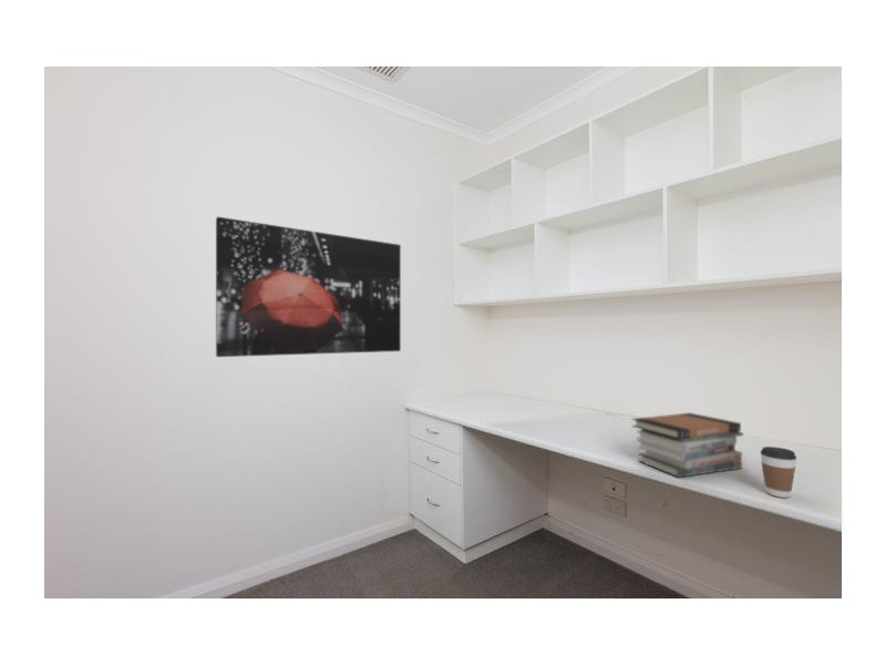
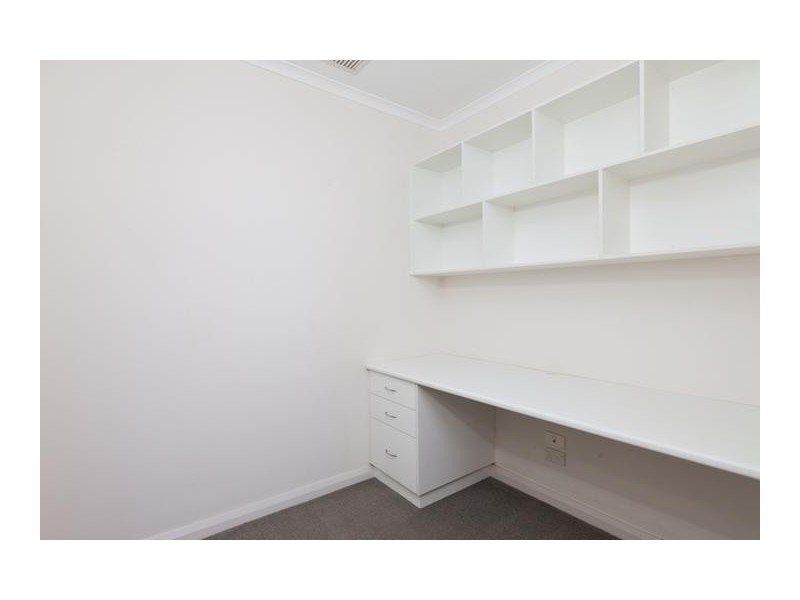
- book stack (686, 442)
- wall art (320, 293)
- coffee cup (777, 471)
